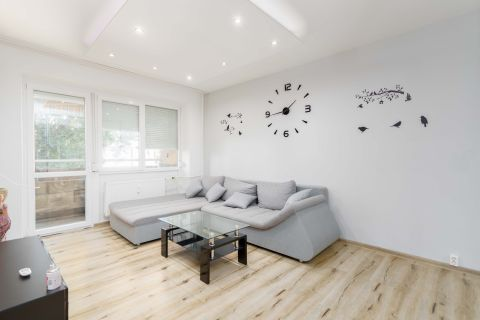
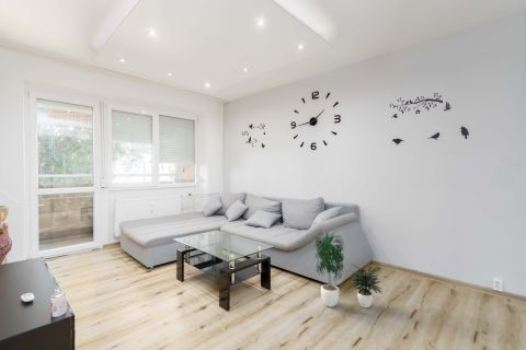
+ potted plant (342, 268)
